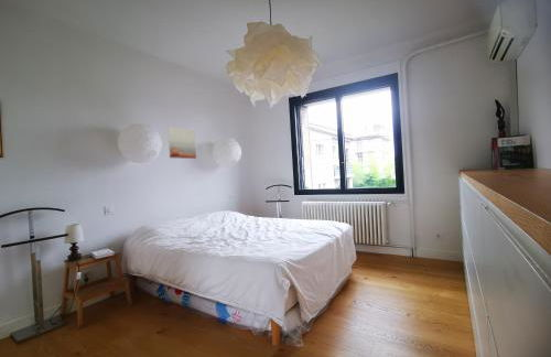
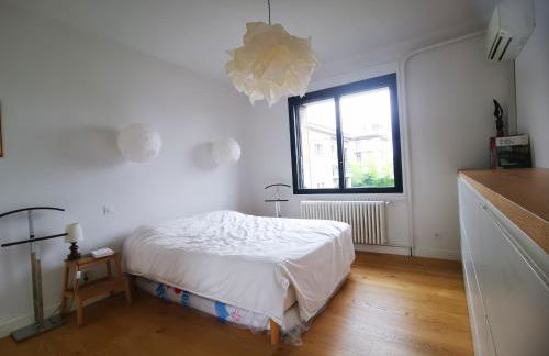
- wall art (182, 143)
